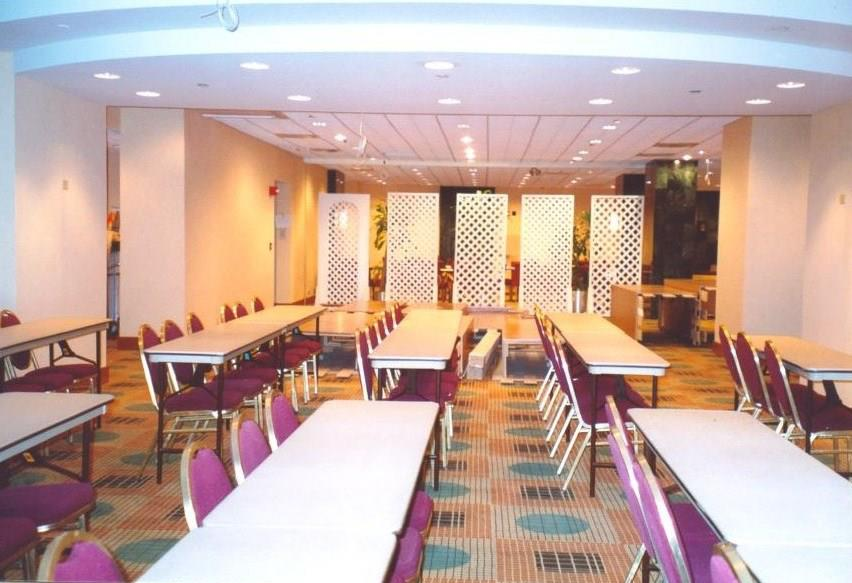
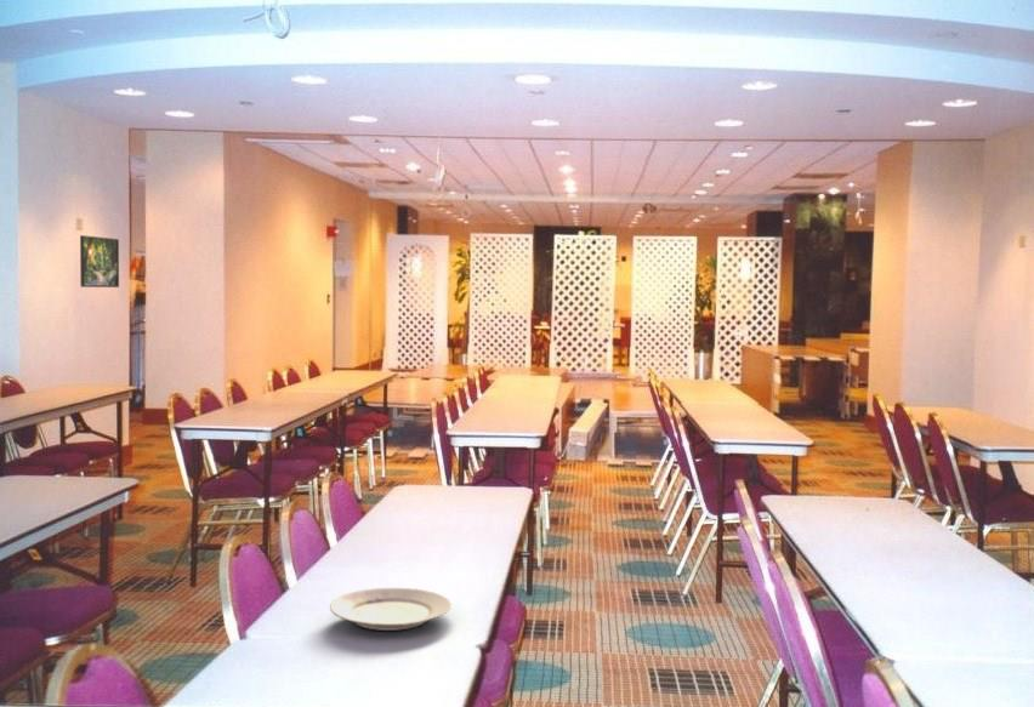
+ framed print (100, 262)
+ plate (391, 610)
